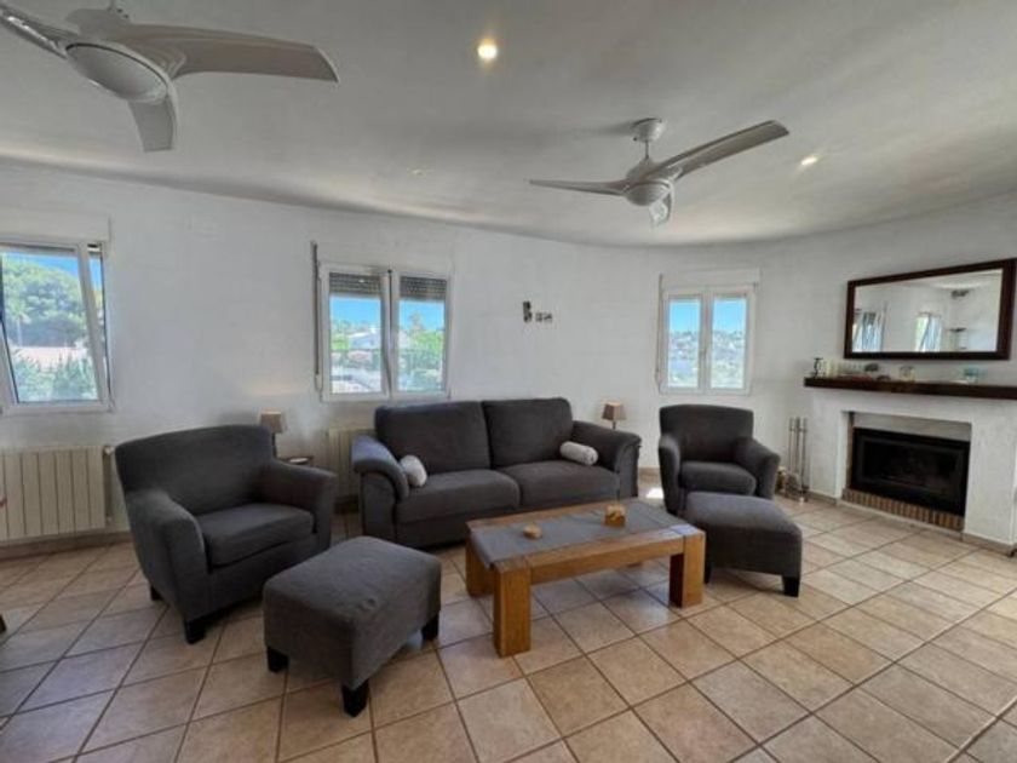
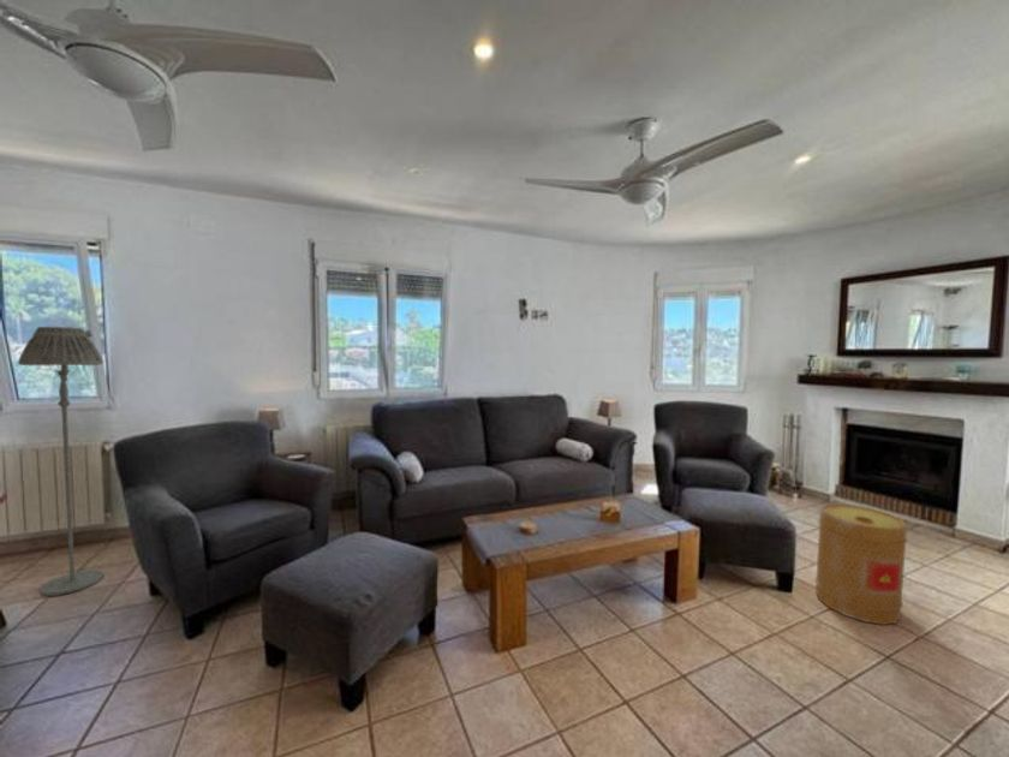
+ floor lamp (66, 458)
+ basket (858, 559)
